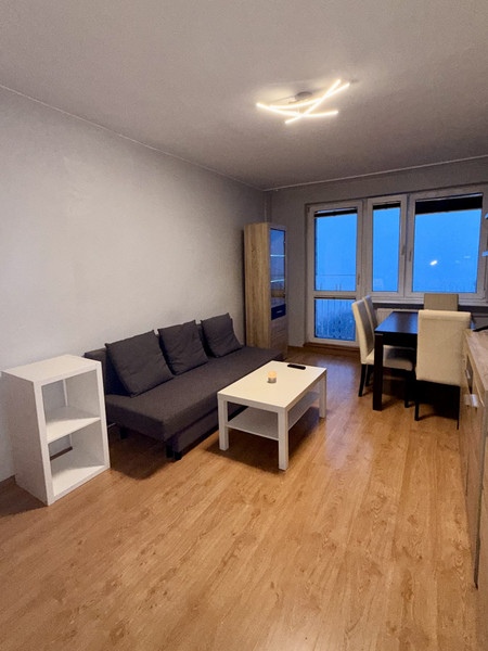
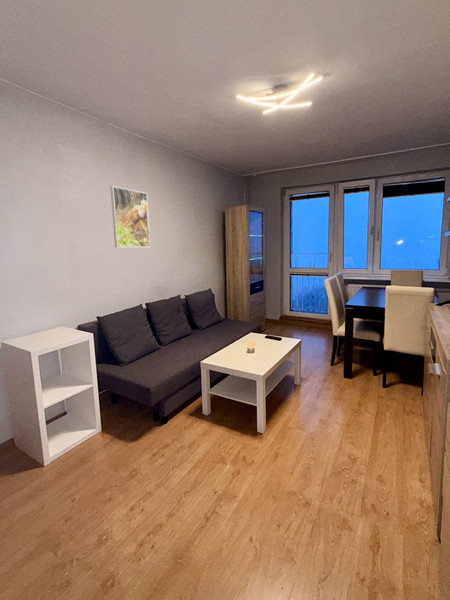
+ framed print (131, 218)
